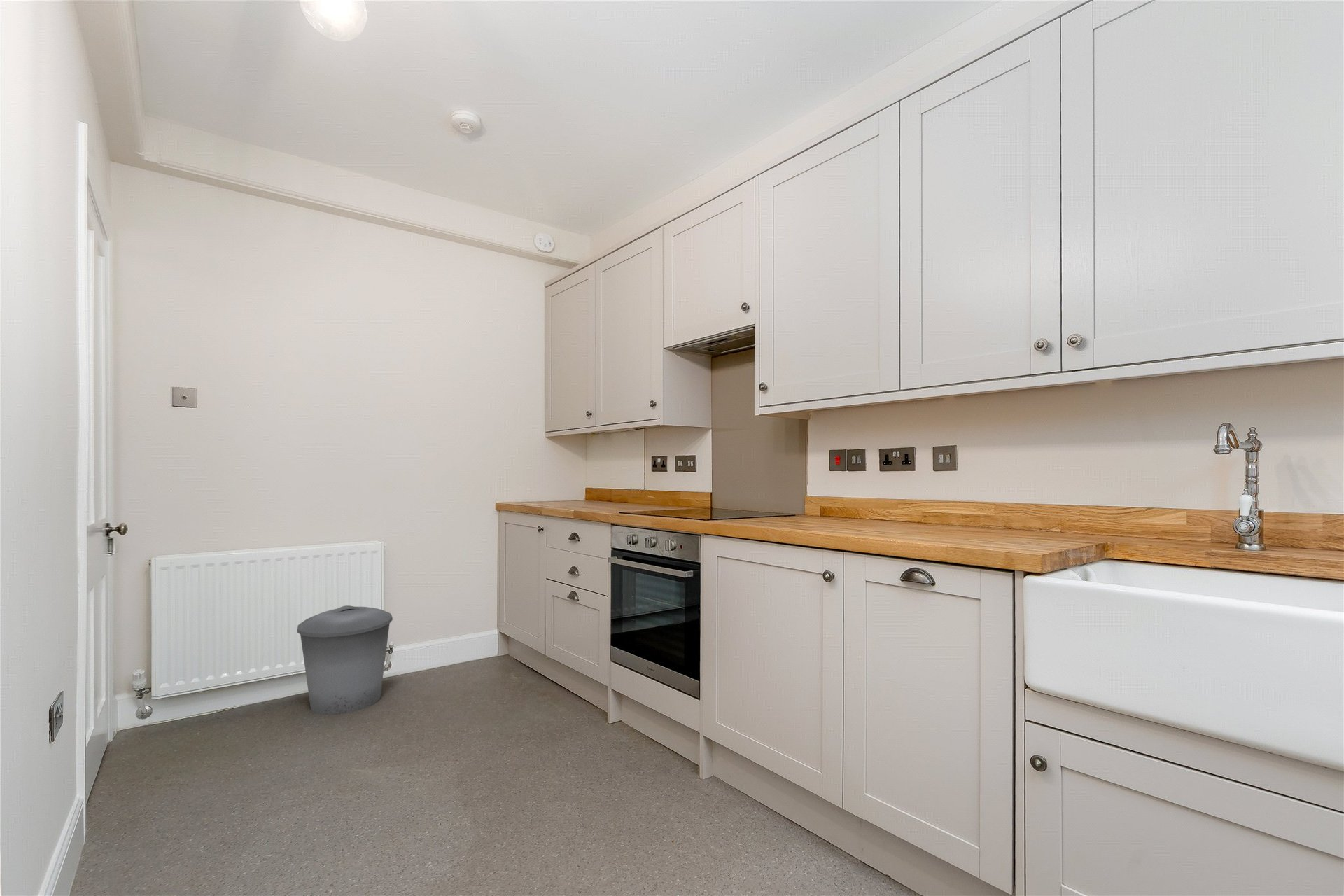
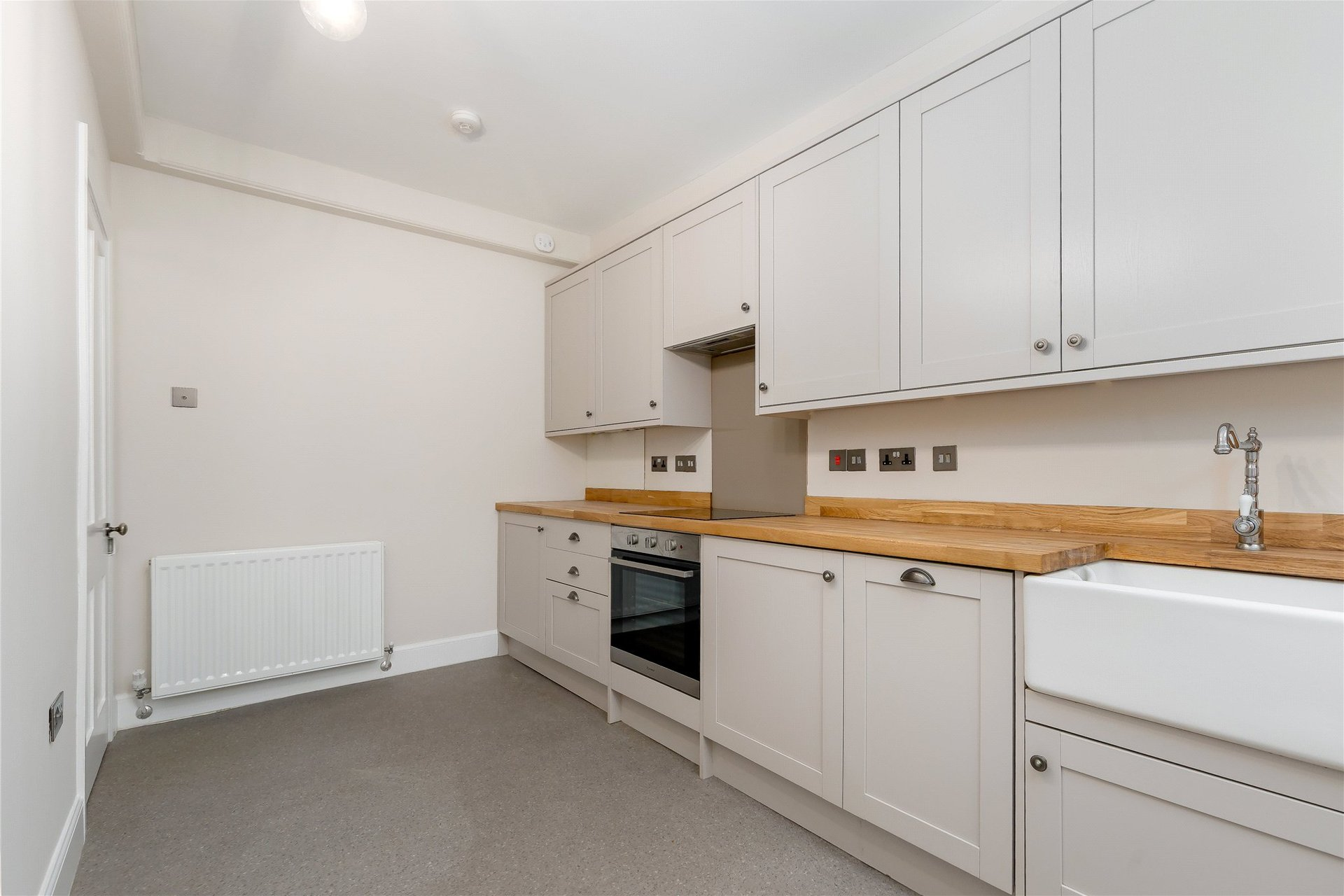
- trash can (346, 654)
